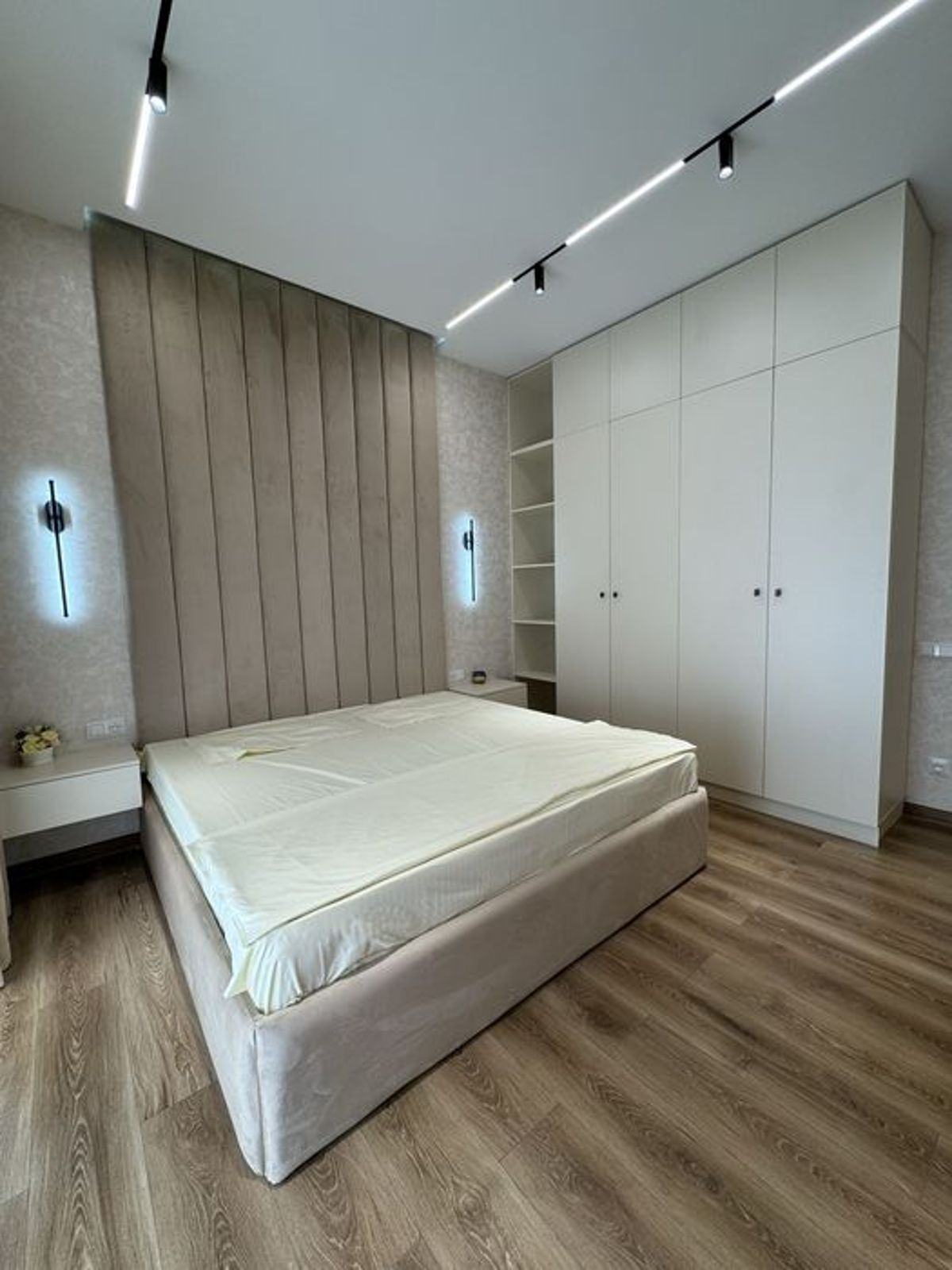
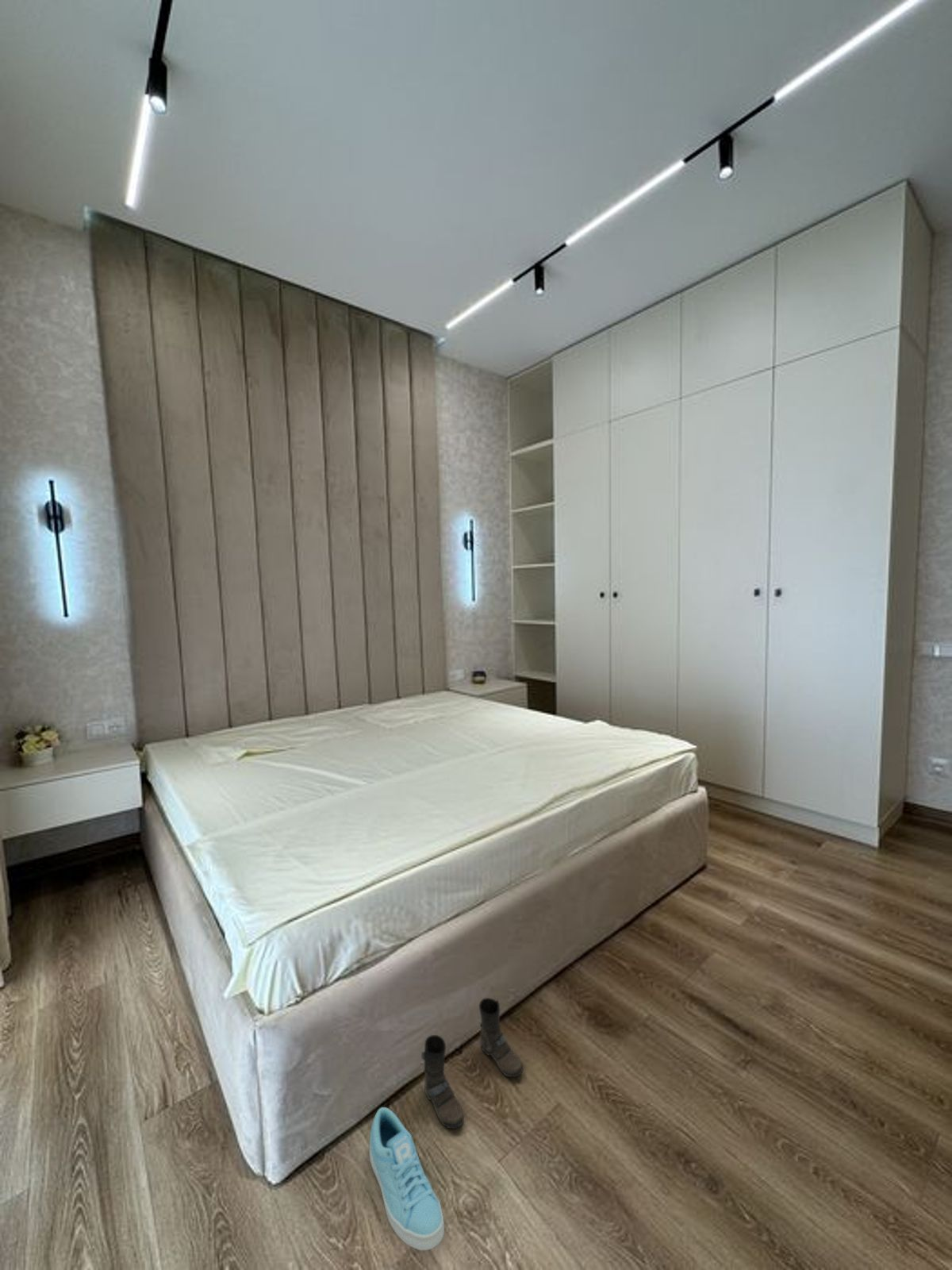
+ sneaker (401, 1170)
+ boots (482, 1050)
